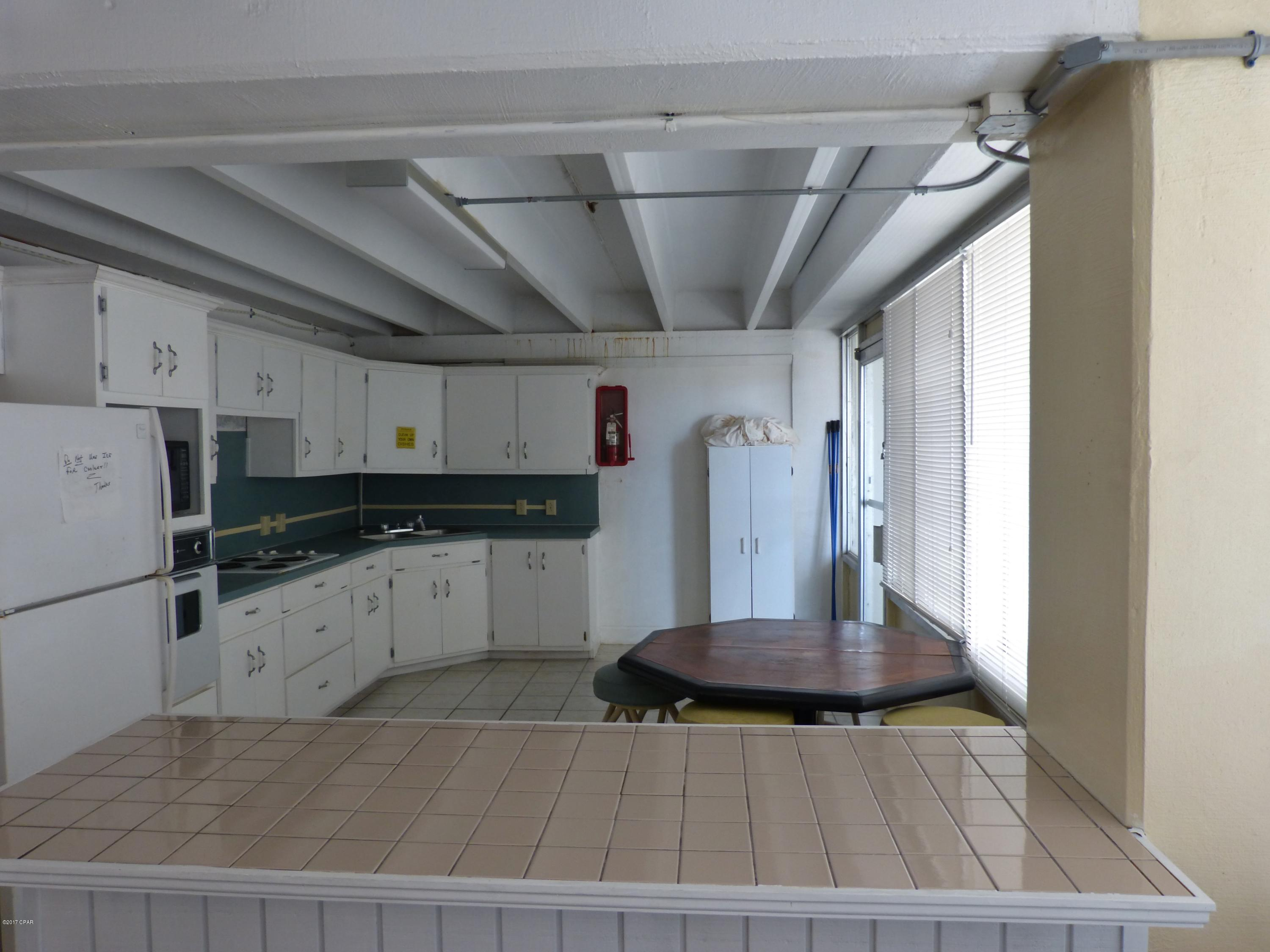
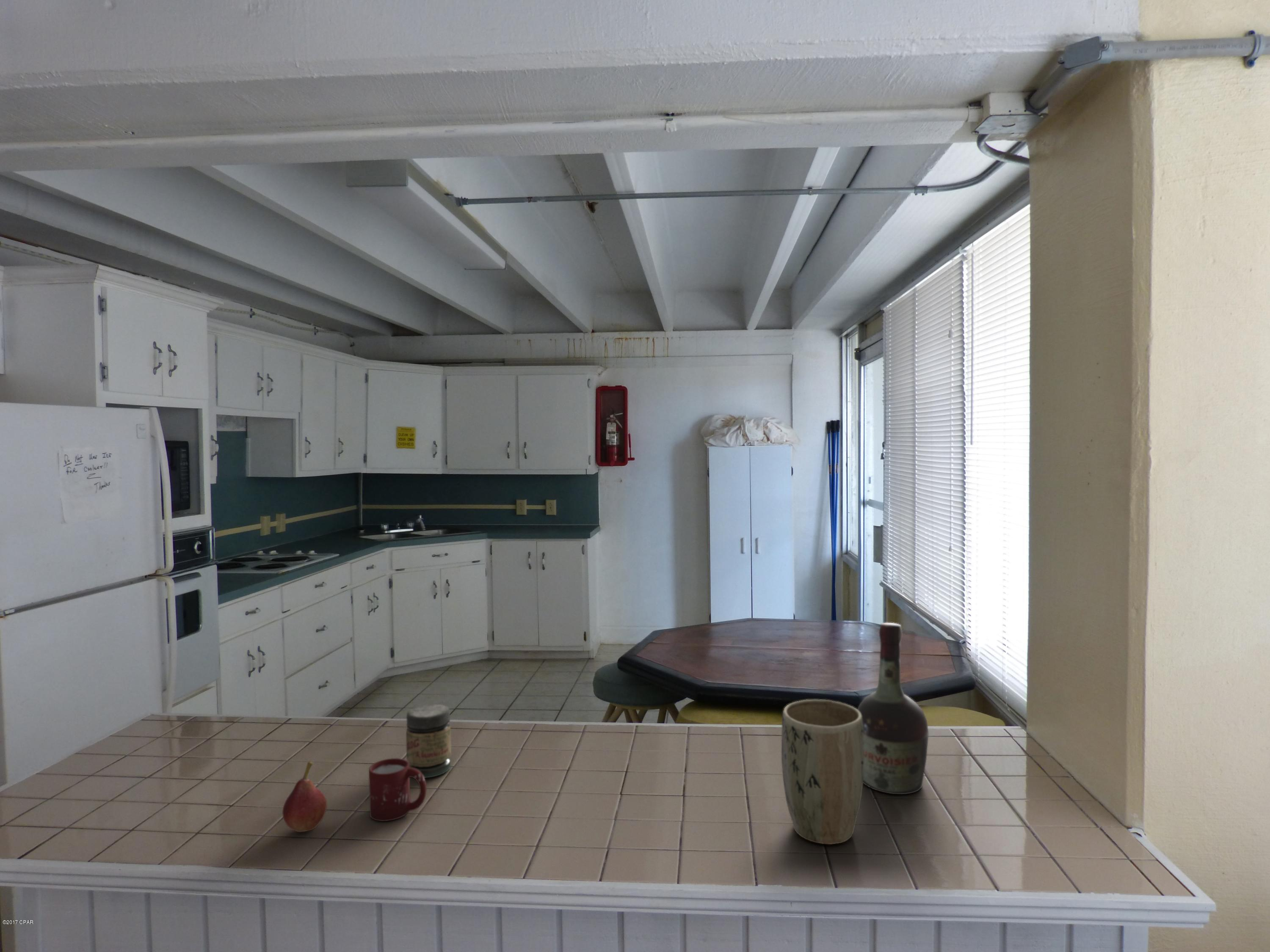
+ cup (398, 789)
+ cognac bottle (891, 703)
+ plant pot (822, 771)
+ fruit (304, 795)
+ jar (428, 740)
